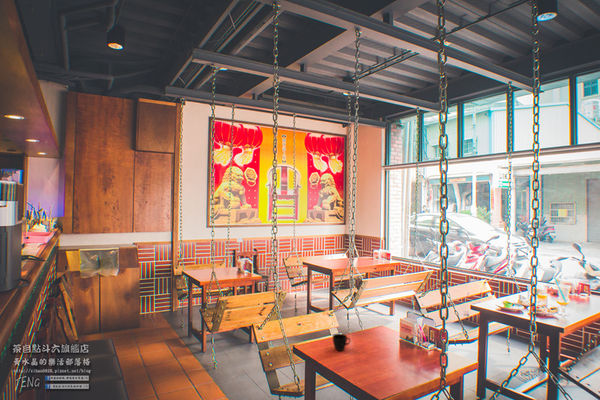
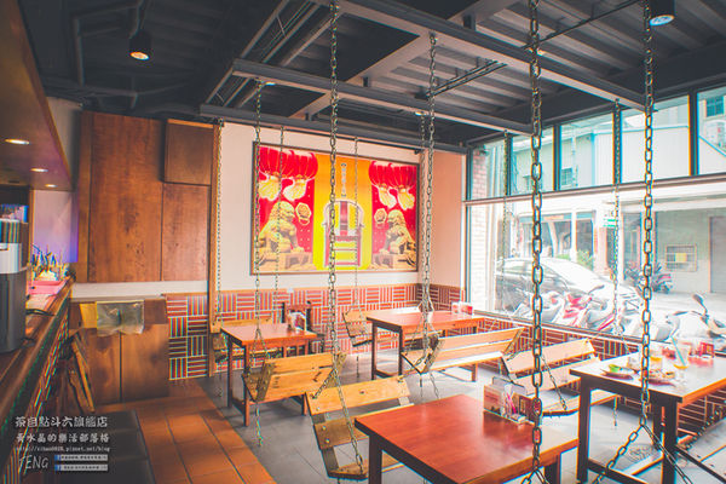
- cup (340, 343)
